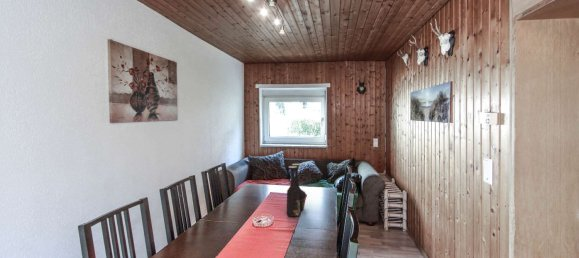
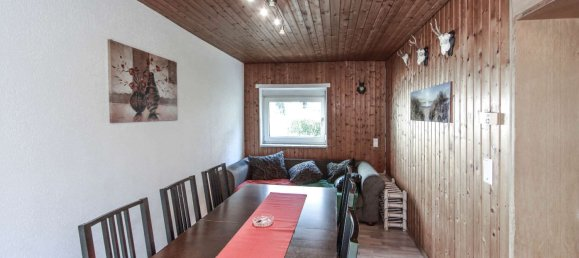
- vase (295, 188)
